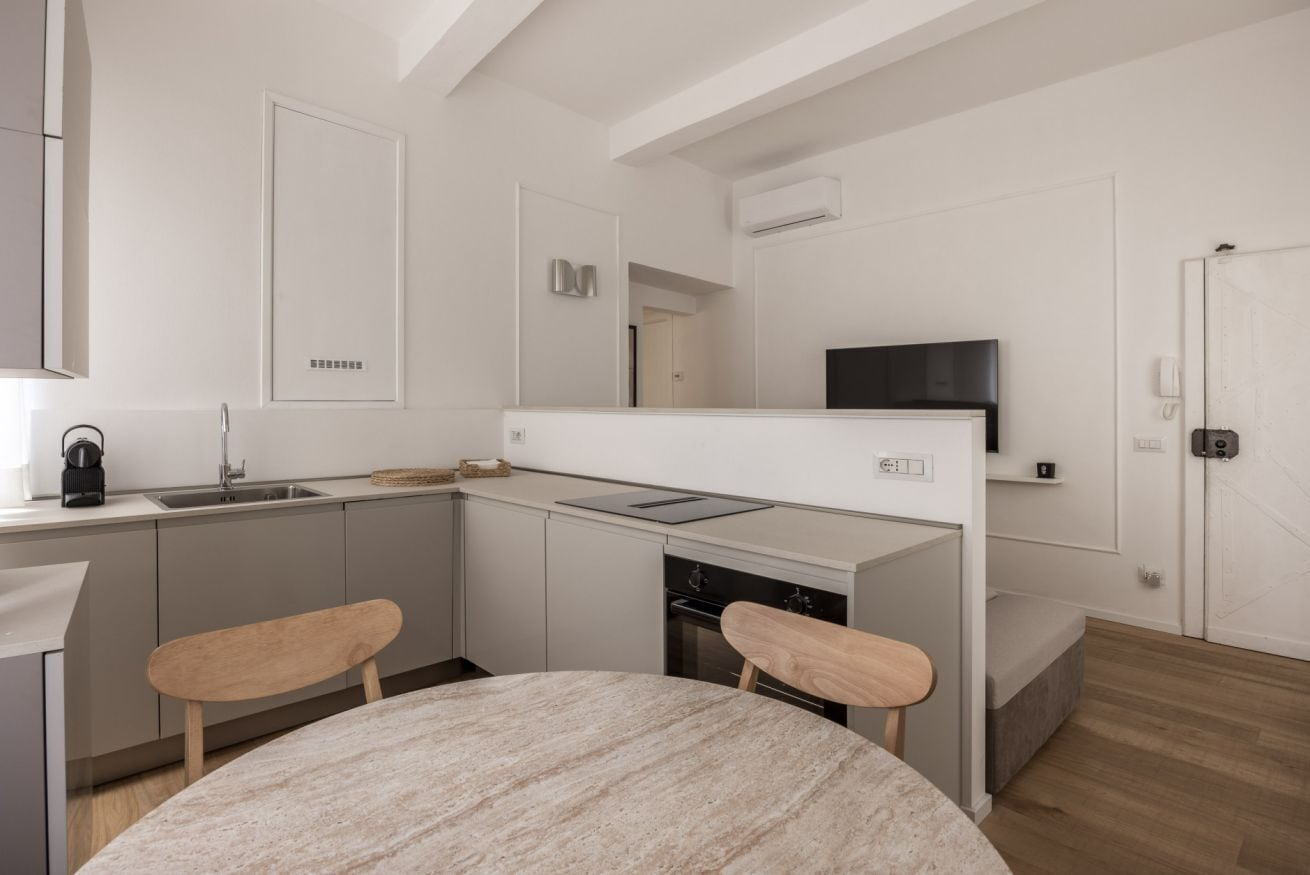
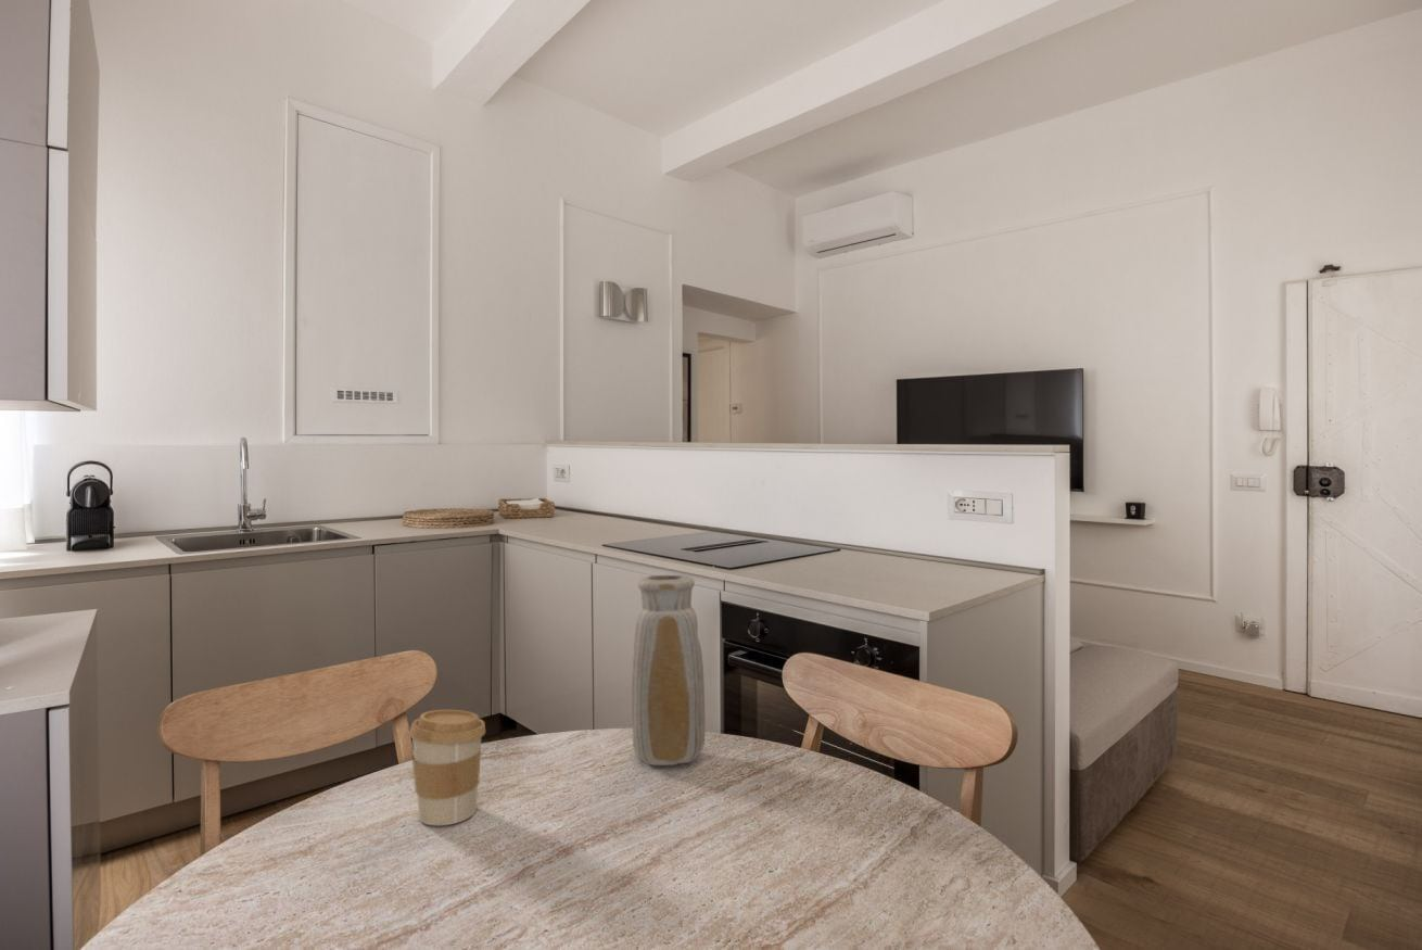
+ coffee cup (447, 762)
+ vase (668, 667)
